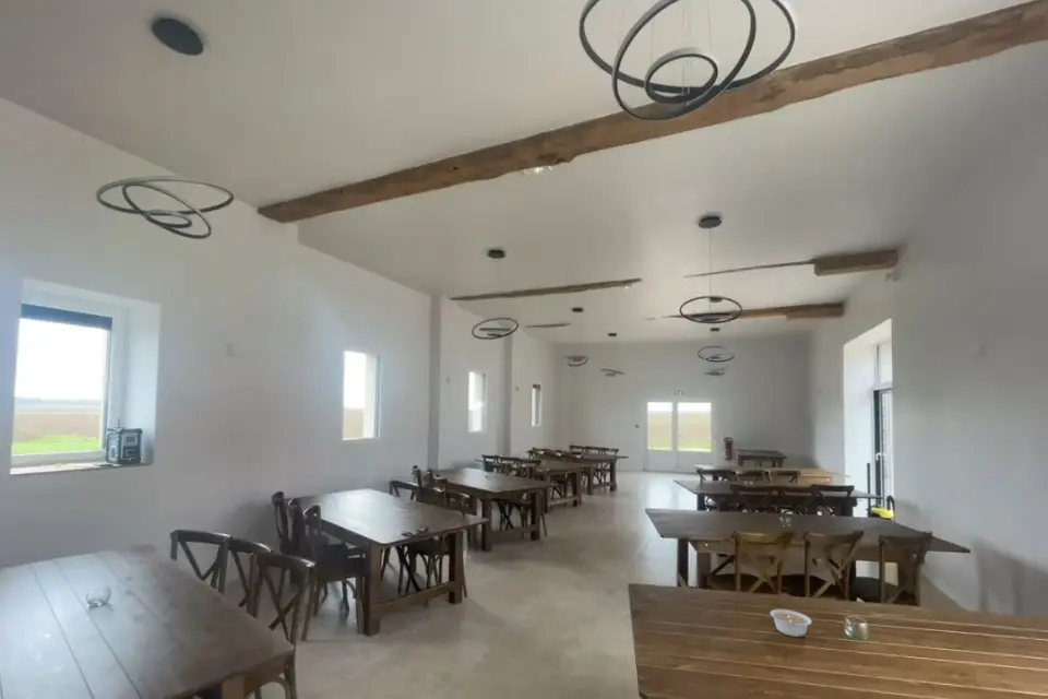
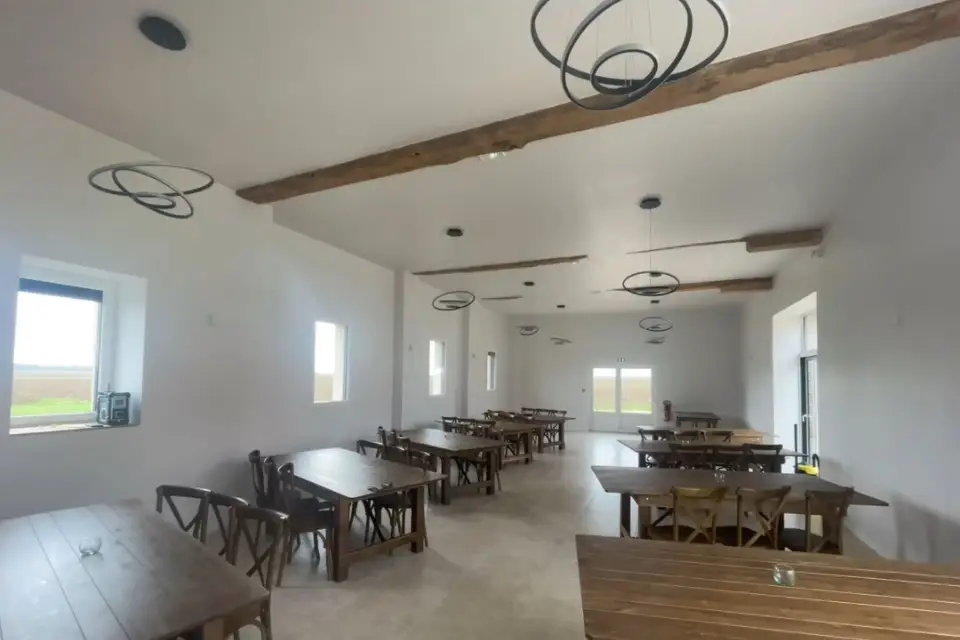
- legume (791, 623)
